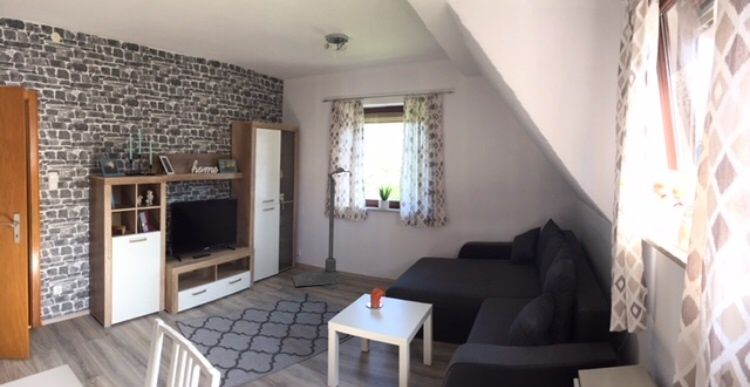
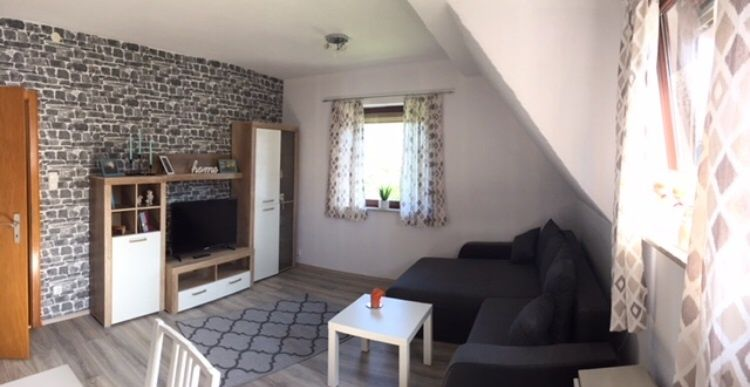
- street lamp (329, 223)
